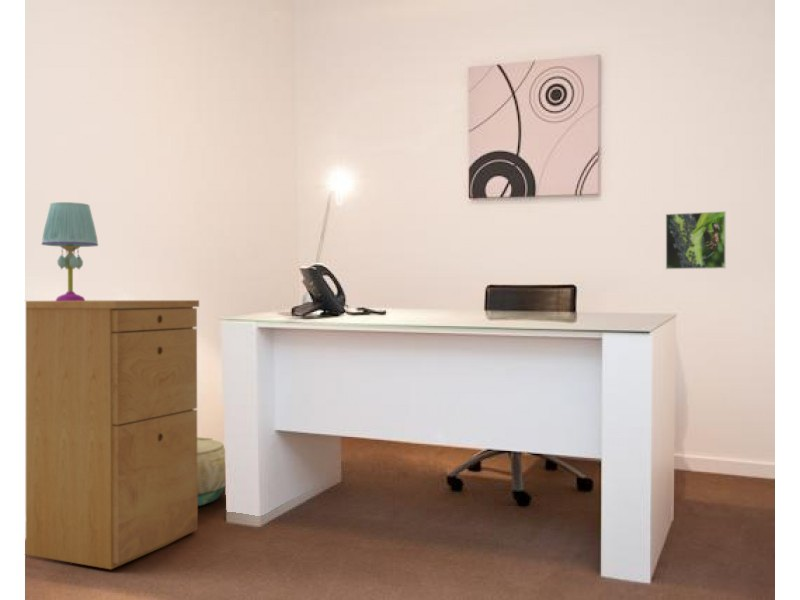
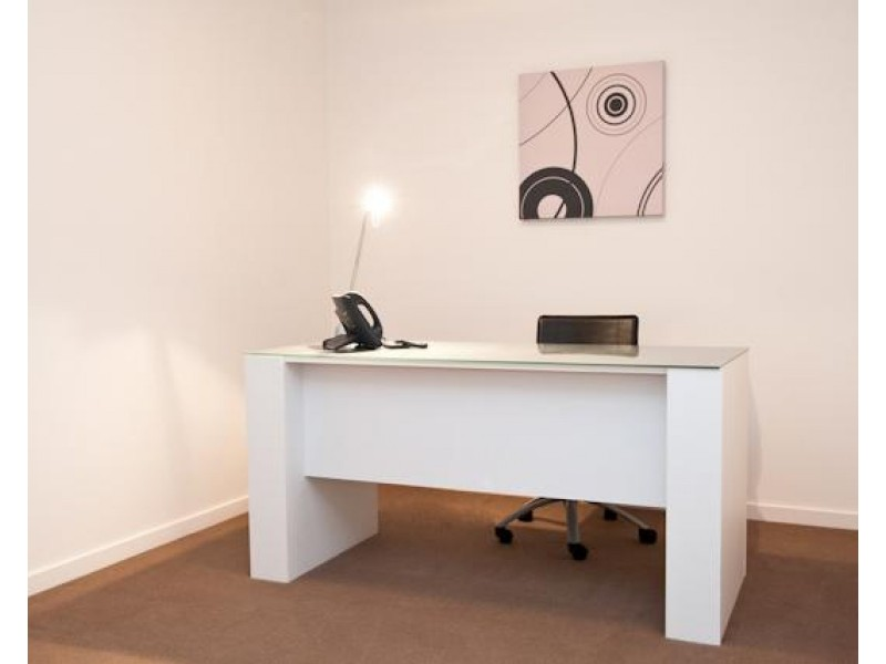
- filing cabinet (100, 421)
- table lamp (70, 252)
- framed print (695, 240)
- basket (197, 469)
